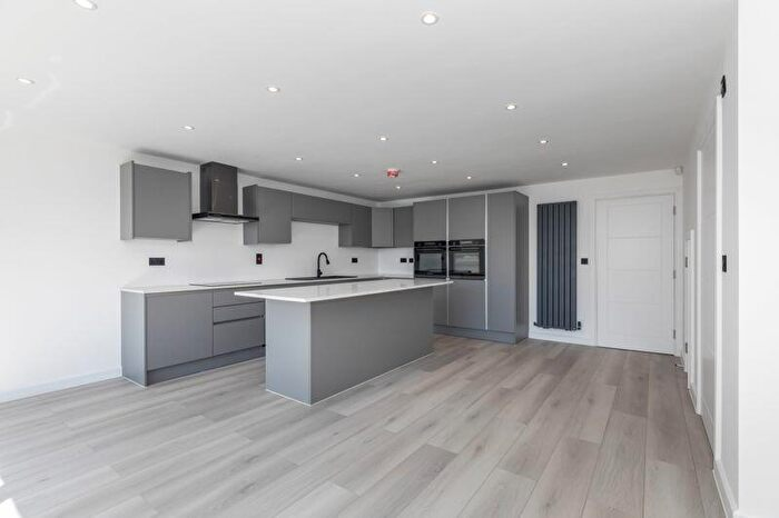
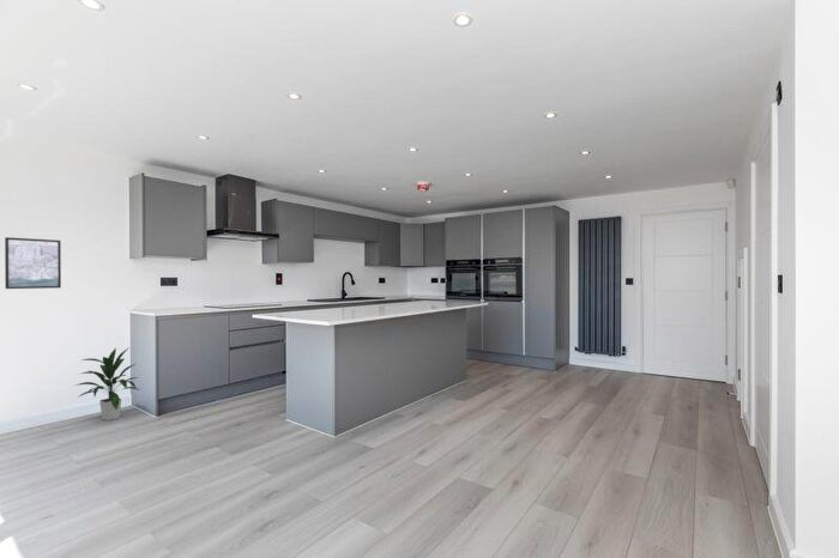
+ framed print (34, 263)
+ indoor plant (109, 383)
